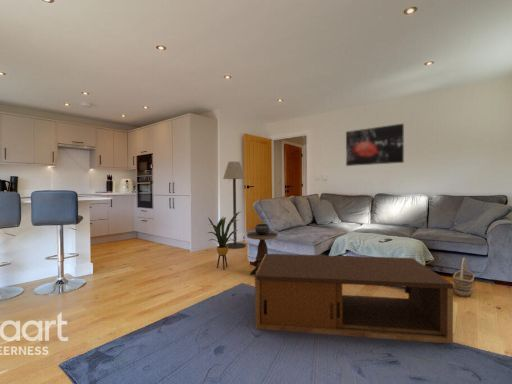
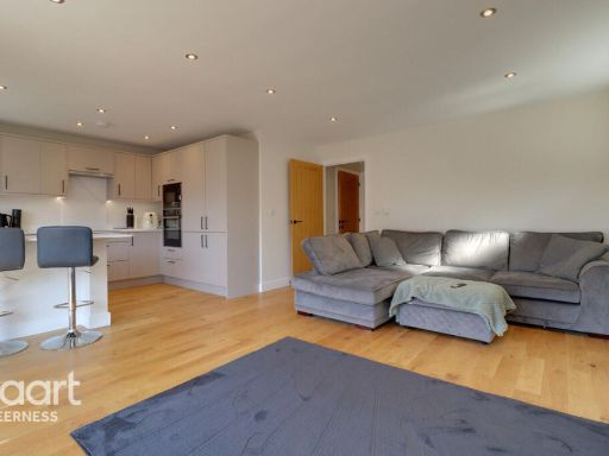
- basket (463, 275)
- wall art (373, 146)
- coffee table (341, 290)
- floor lamp (234, 204)
- side table (262, 249)
- house plant (225, 240)
